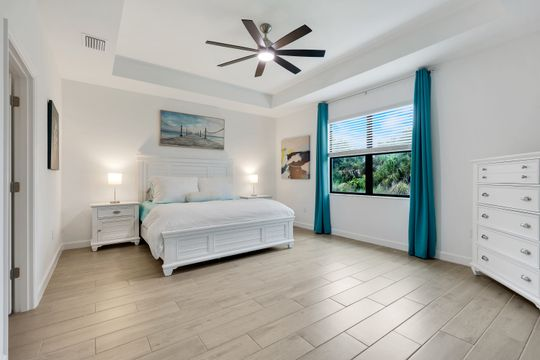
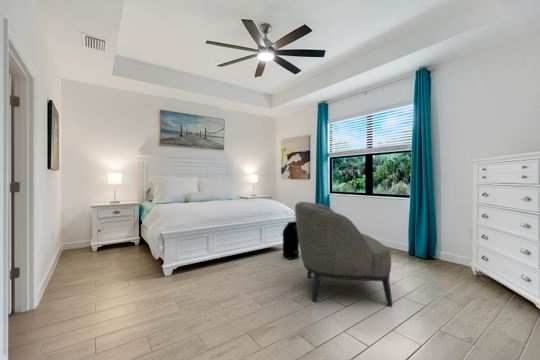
+ backpack (290, 239)
+ armchair (337, 245)
